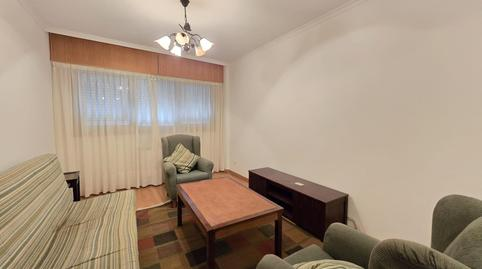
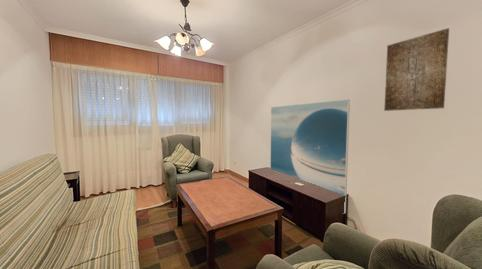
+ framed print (301, 150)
+ wall art (413, 74)
